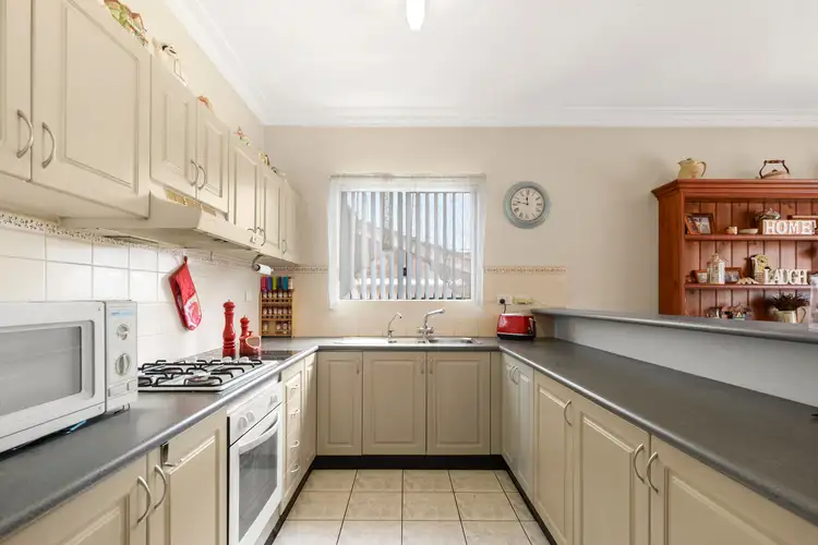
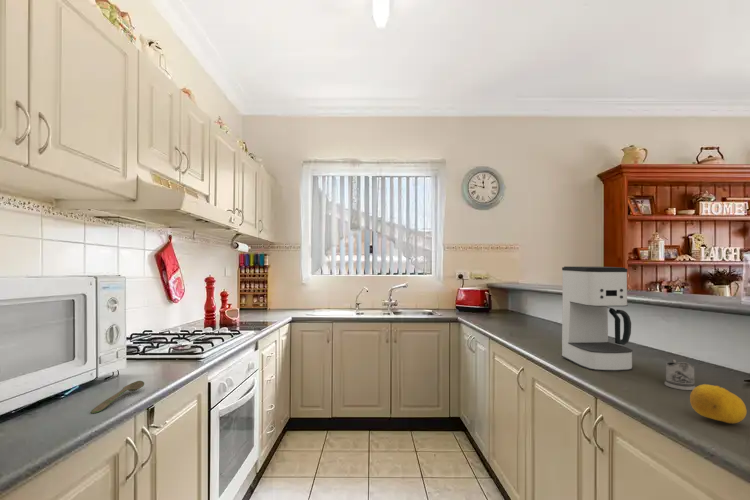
+ tea glass holder (678, 371)
+ coffee maker (601, 315)
+ spoon (118, 395)
+ fruit (716, 402)
